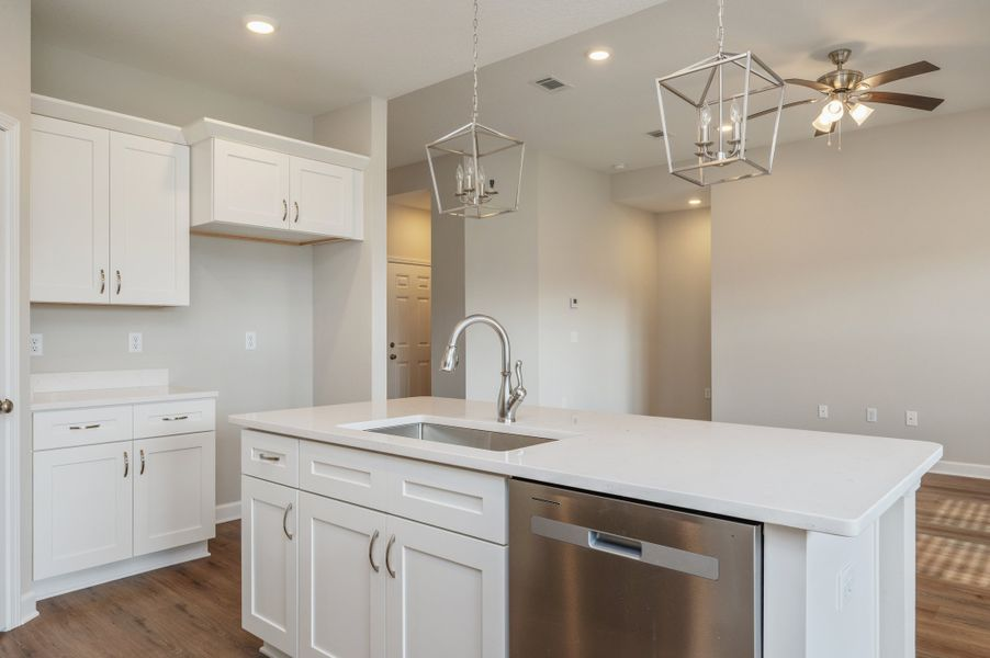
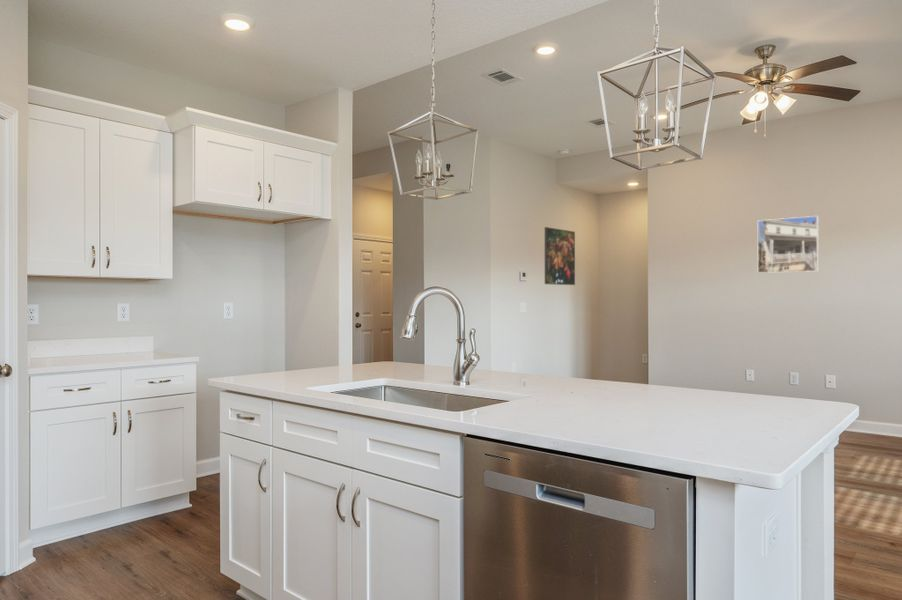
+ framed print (787, 245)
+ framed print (560, 257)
